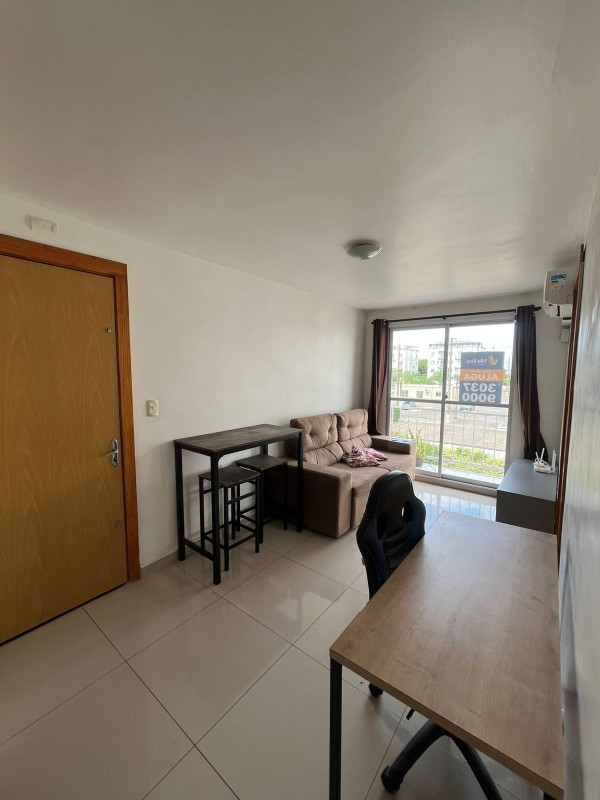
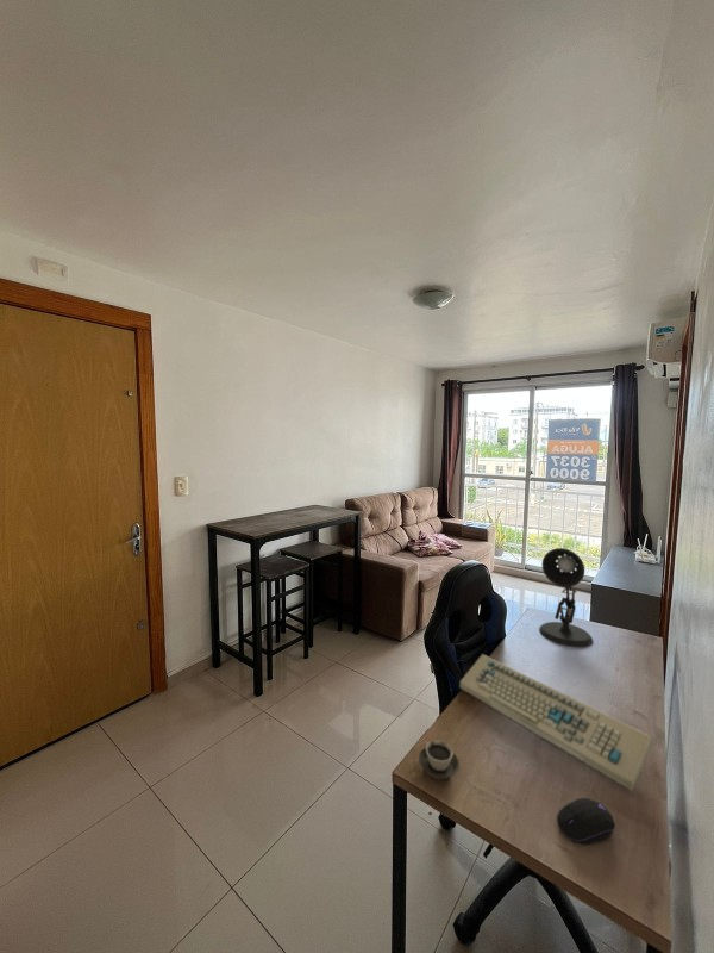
+ desk lamp (566, 590)
+ computer mouse (585, 817)
+ cup (438, 759)
+ keyboard (543, 708)
